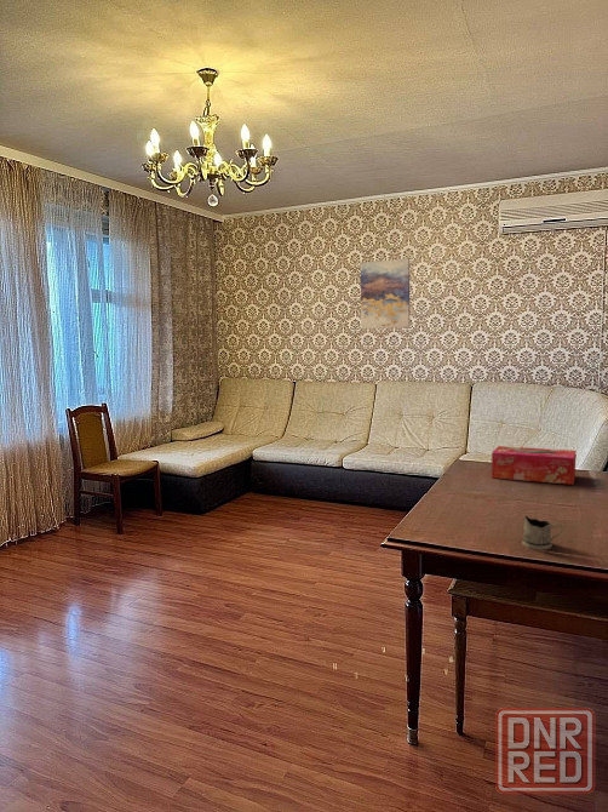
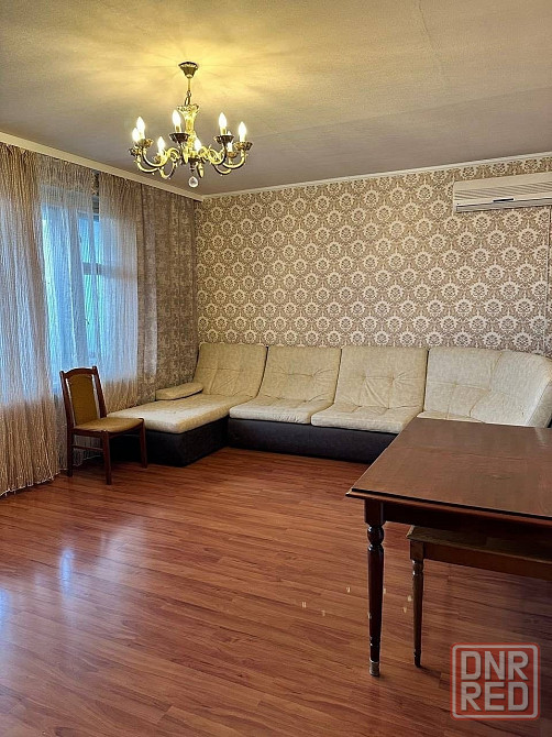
- tissue box (533, 464)
- tea glass holder (541, 531)
- wall art (384, 295)
